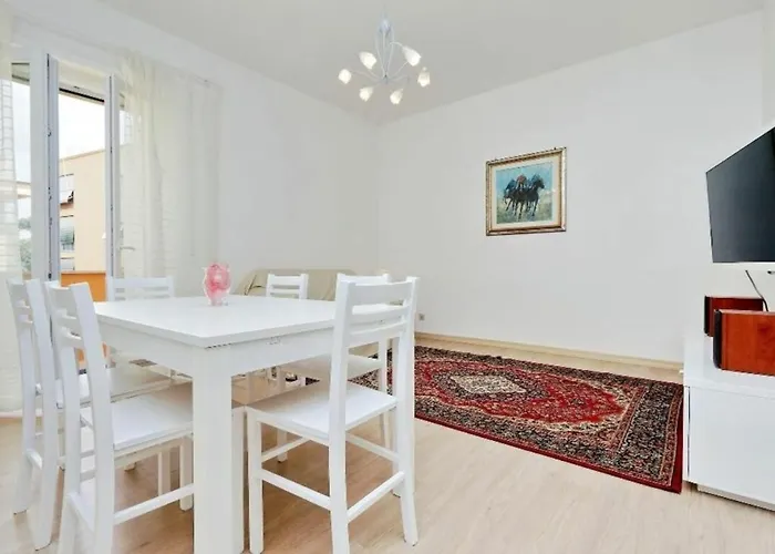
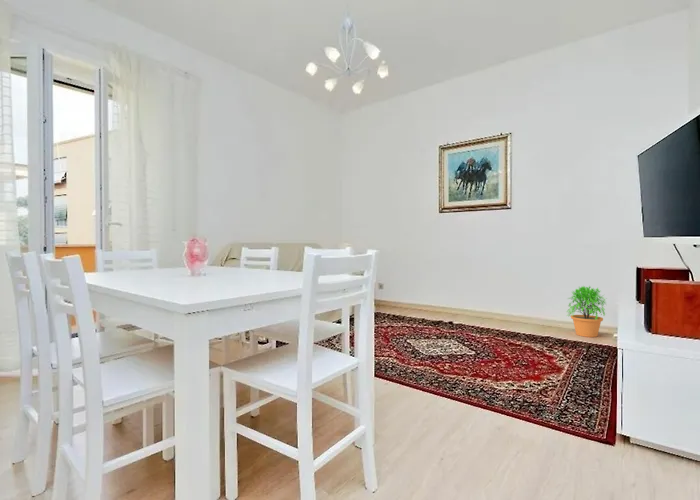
+ potted plant (586, 309)
